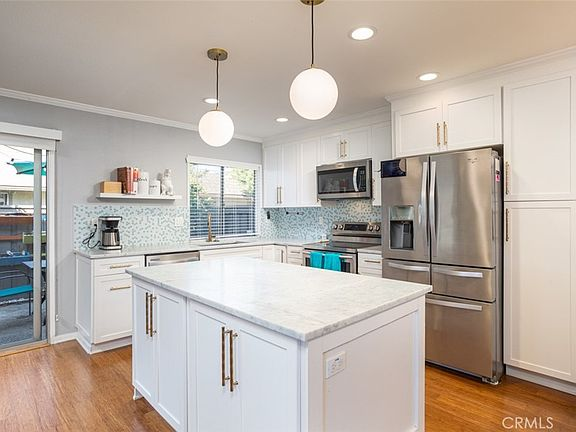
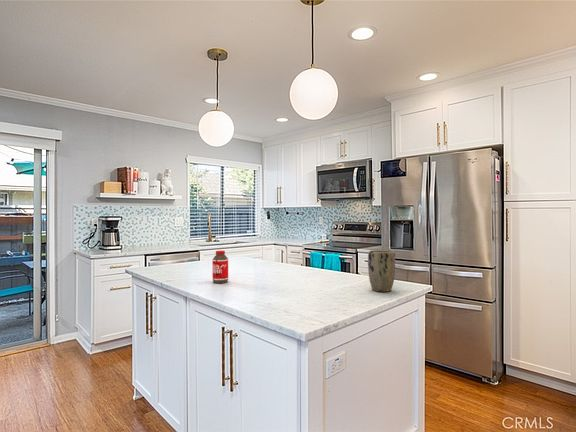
+ plant pot (381, 270)
+ bottle (220, 266)
